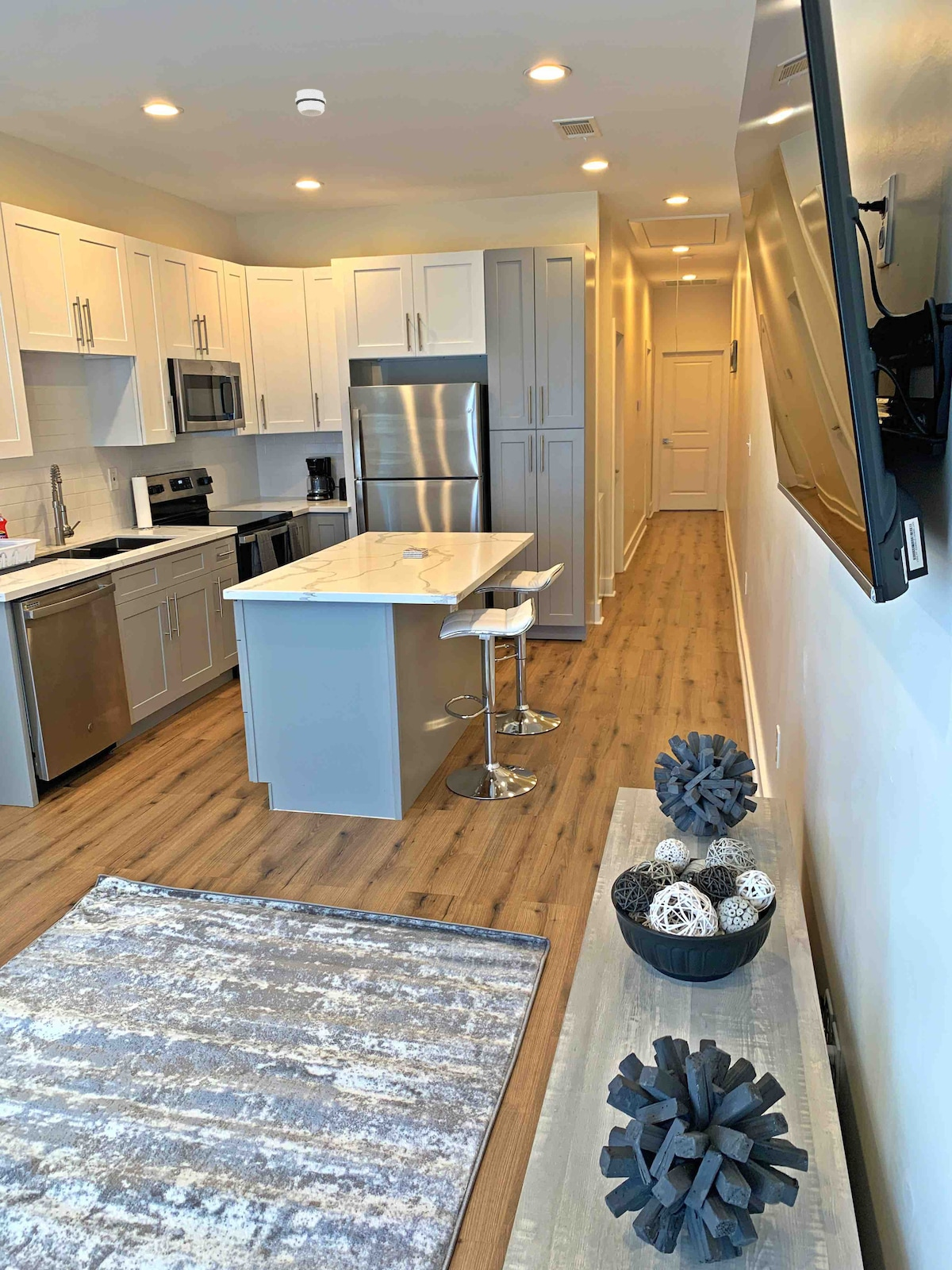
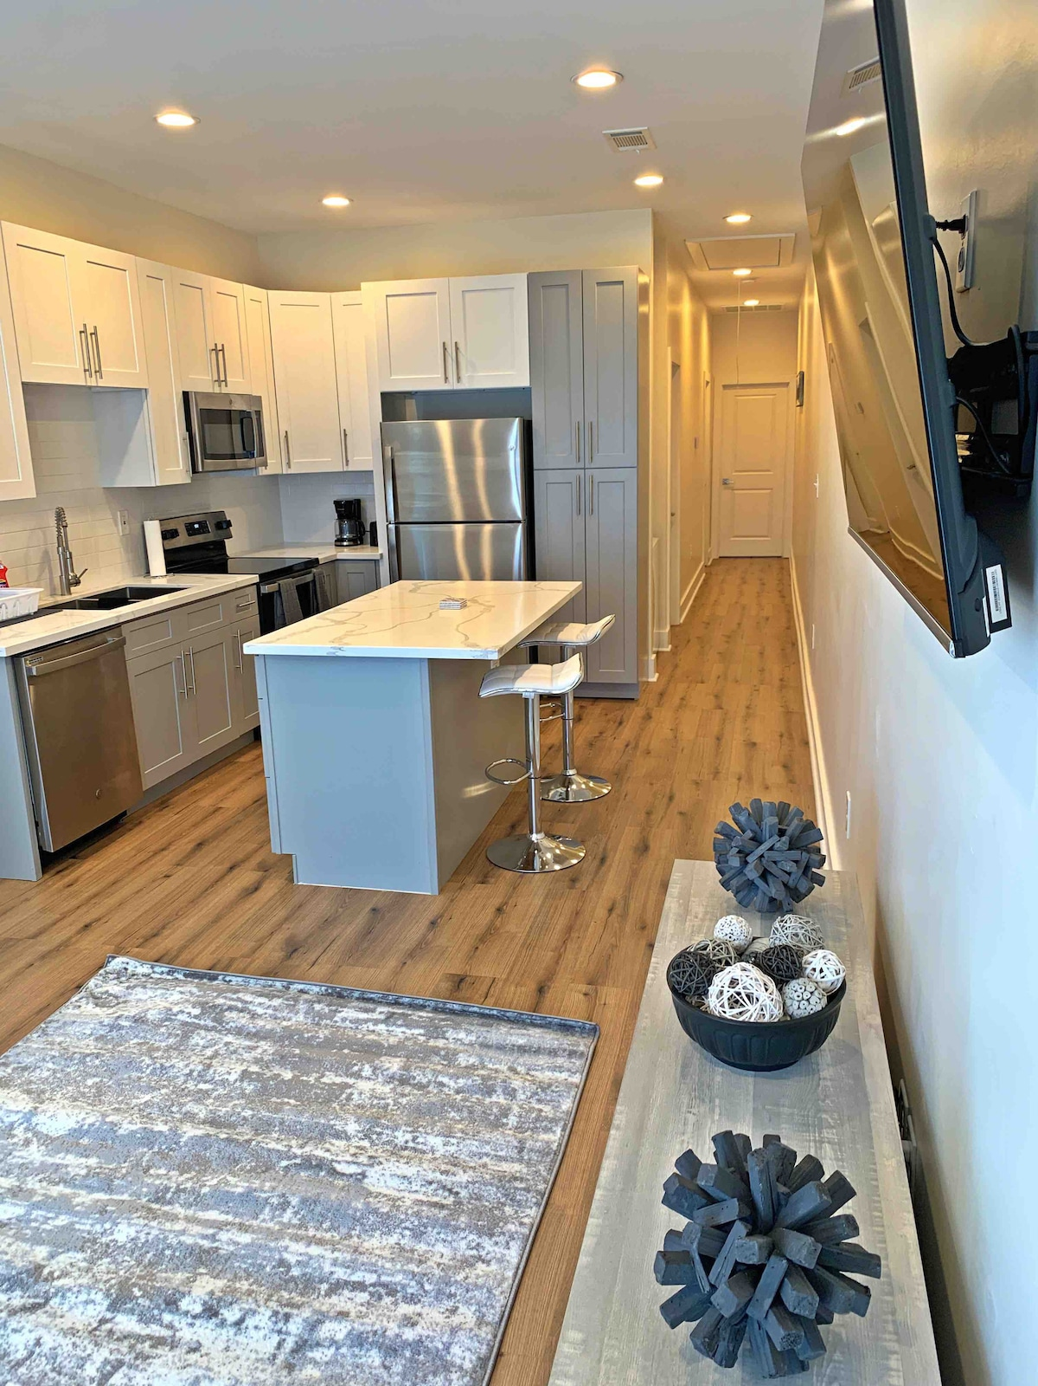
- smoke detector (310, 102)
